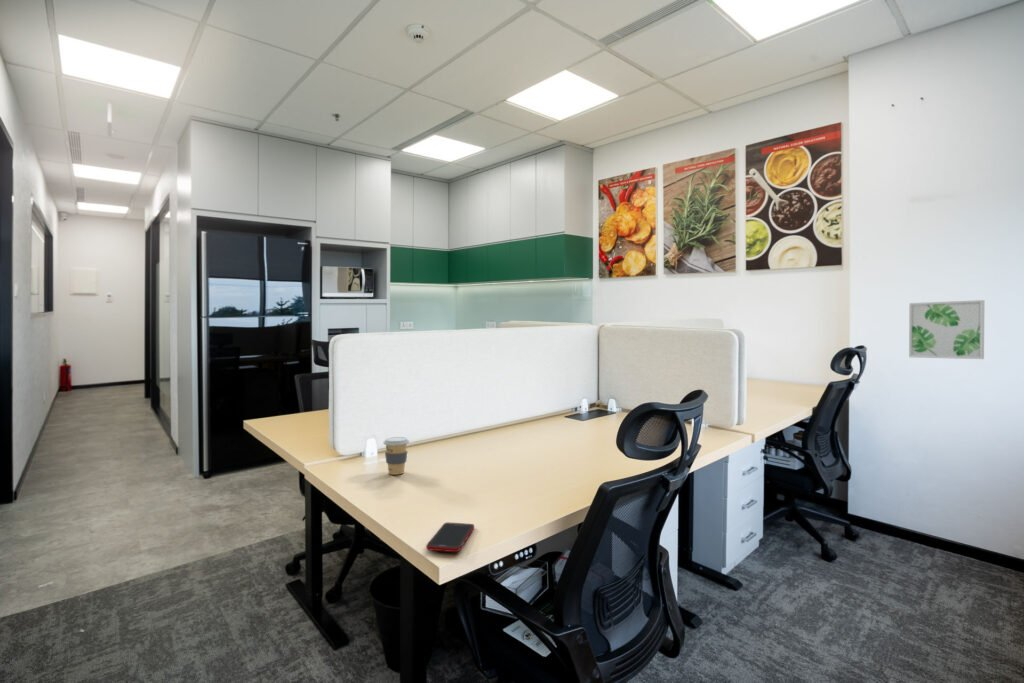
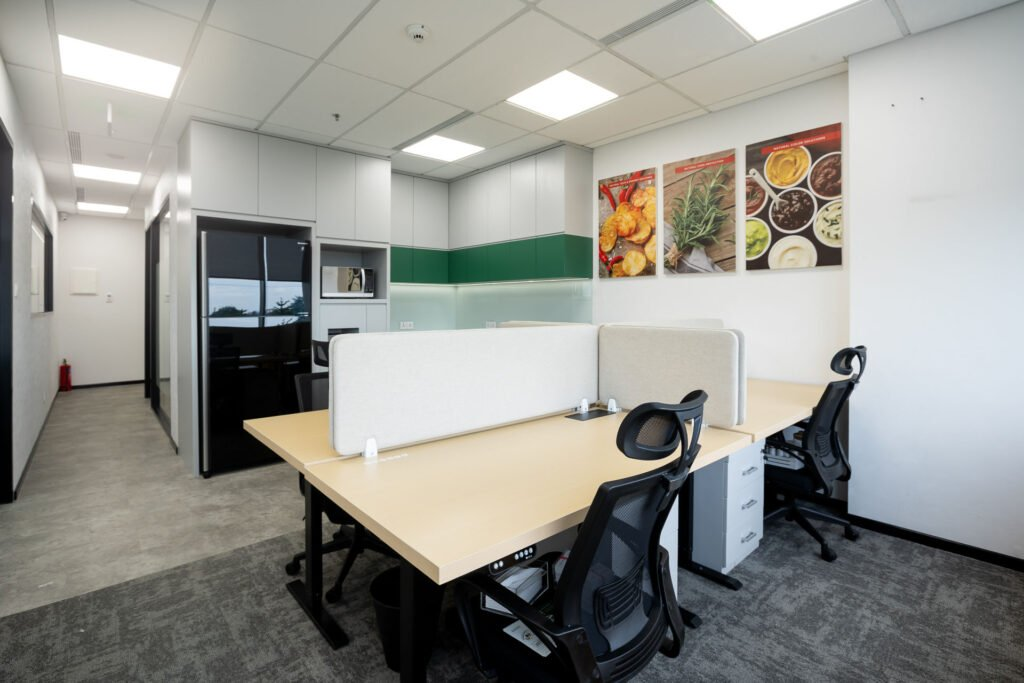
- cell phone (451, 536)
- wall art (945, 330)
- coffee cup (396, 455)
